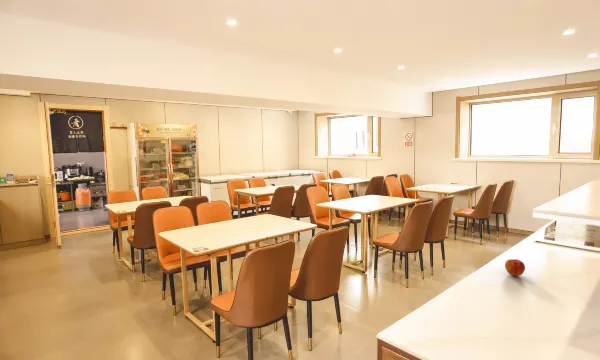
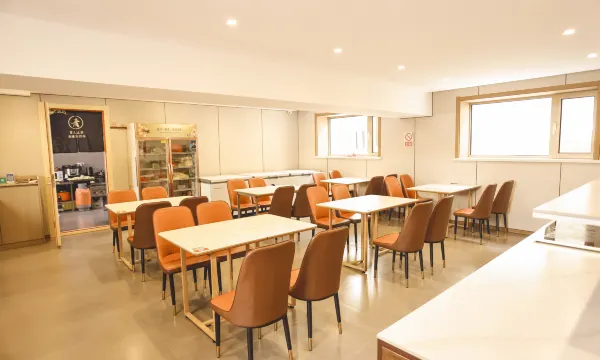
- apple (514, 267)
